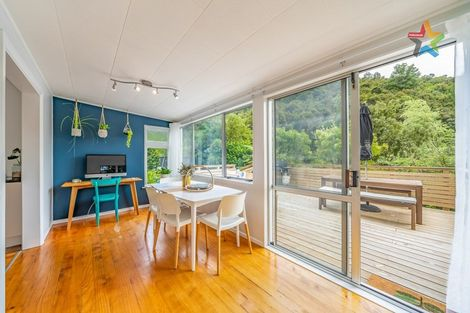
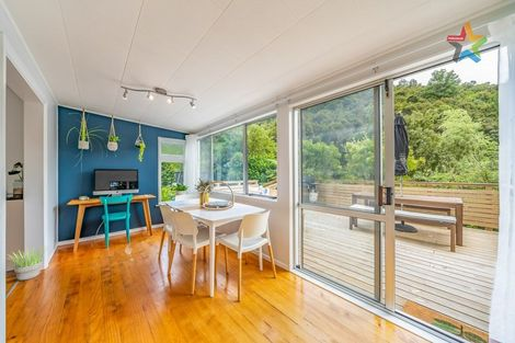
+ potted plant (27, 264)
